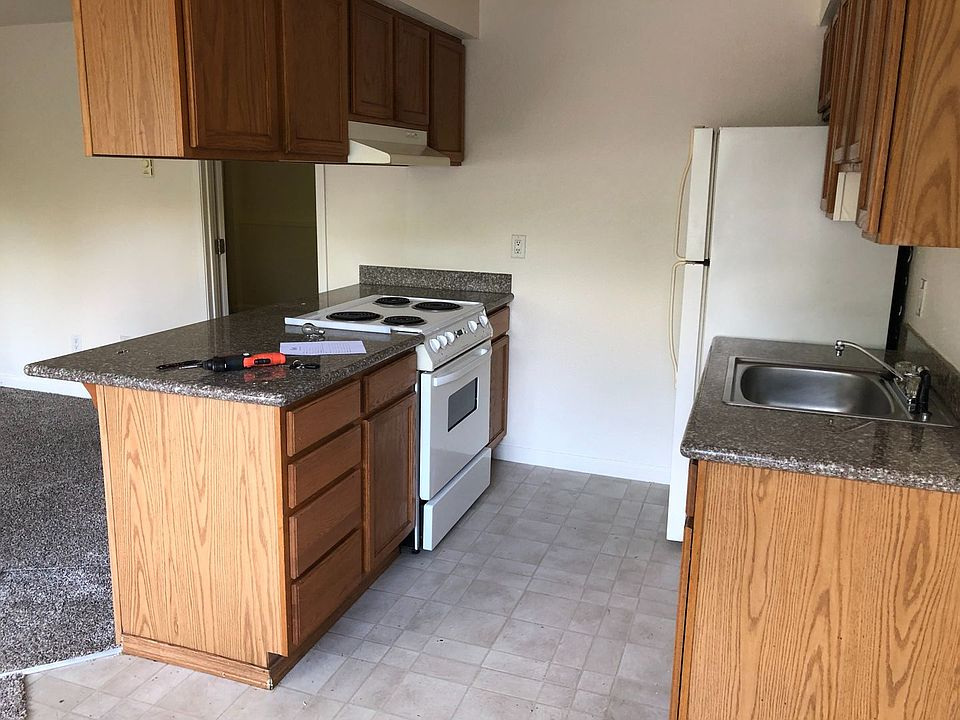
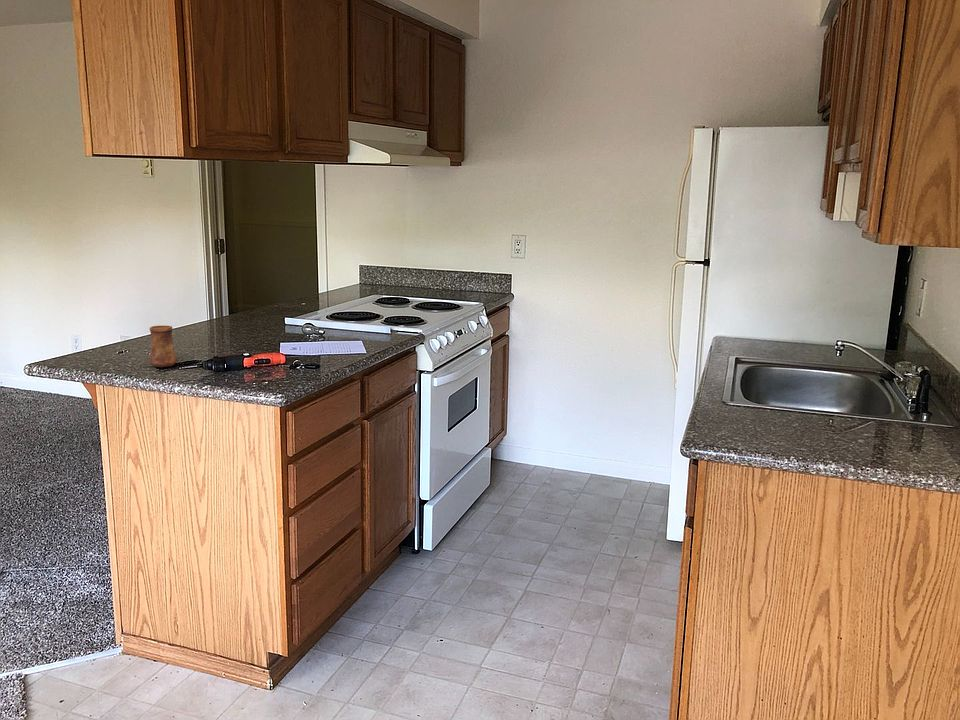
+ cup (162, 346)
